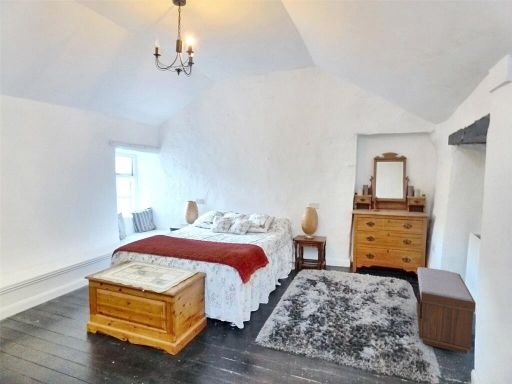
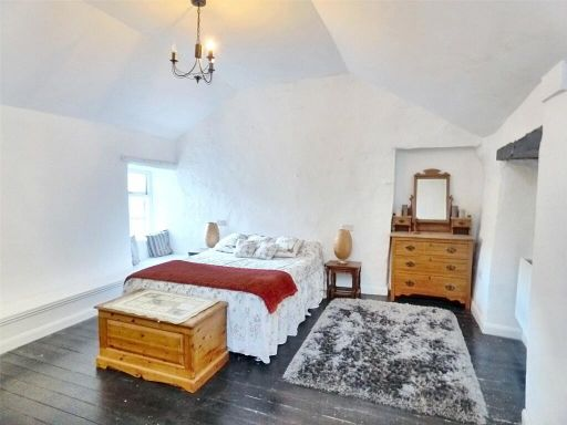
- bench (440, 304)
